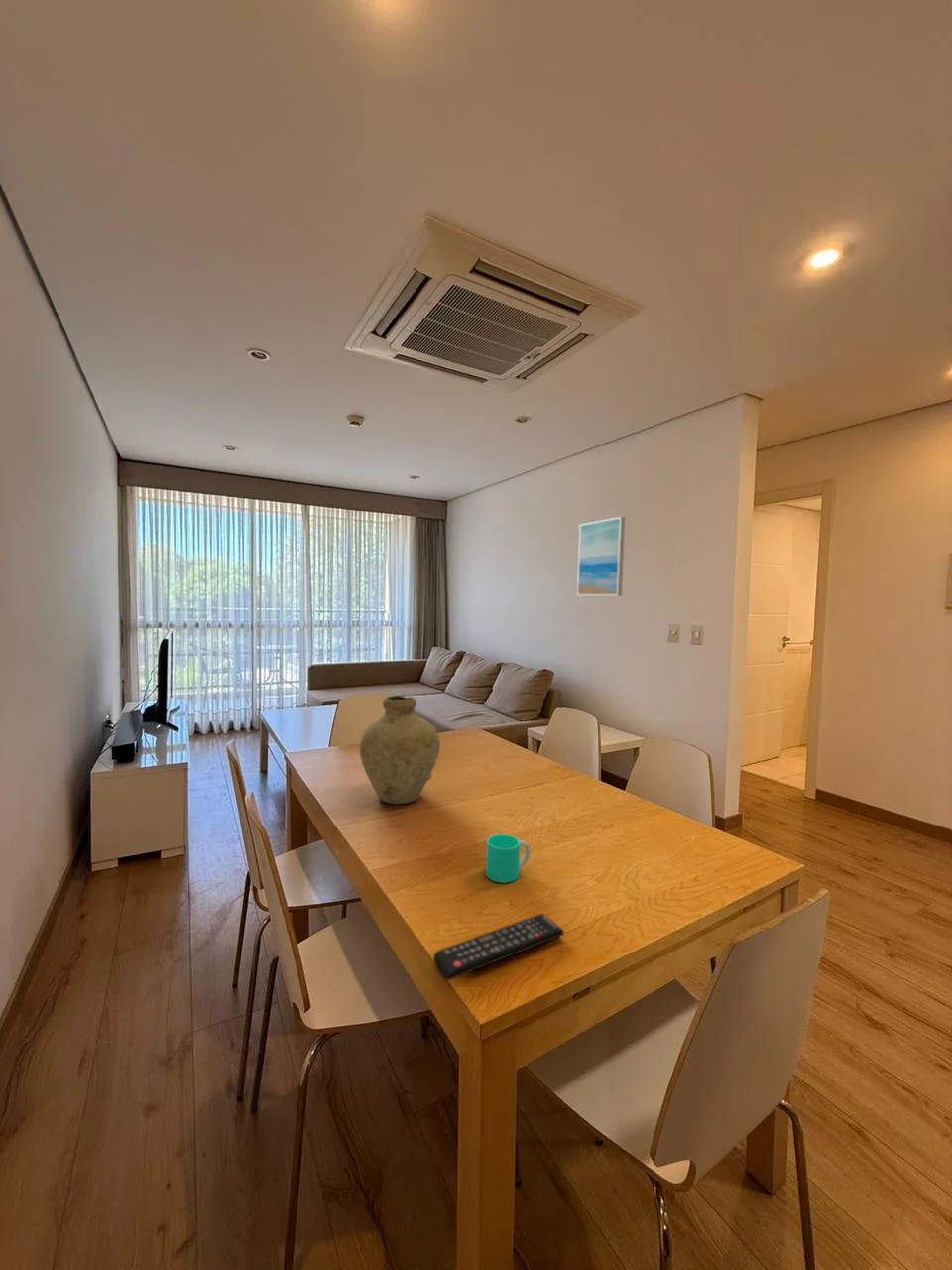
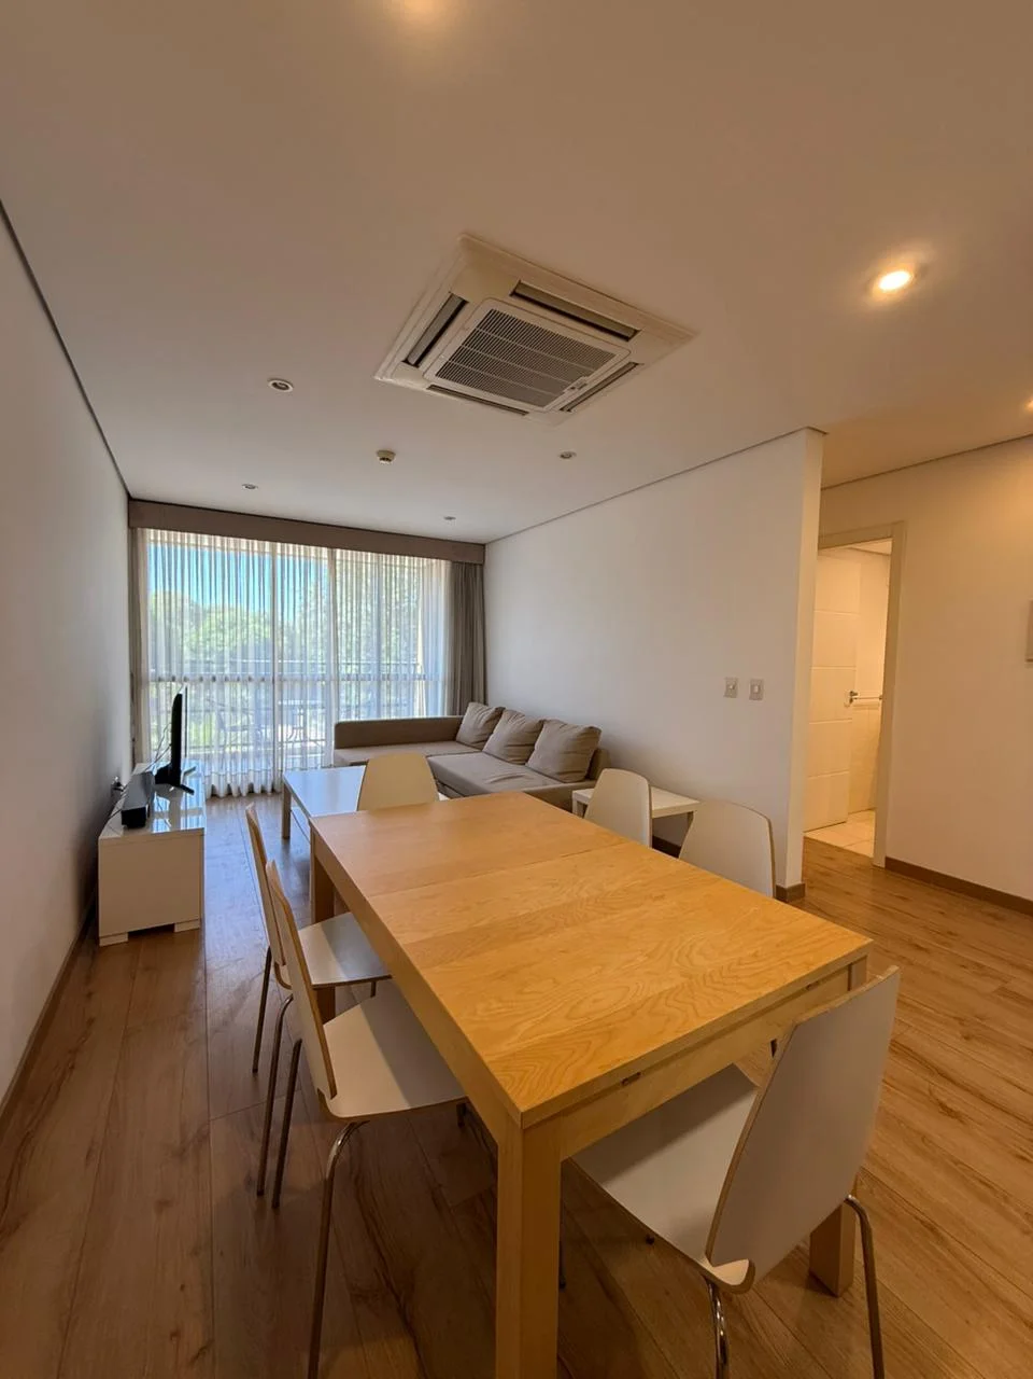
- vase (400, 747)
- remote control (501, 945)
- cup (509, 856)
- wall art (599, 559)
